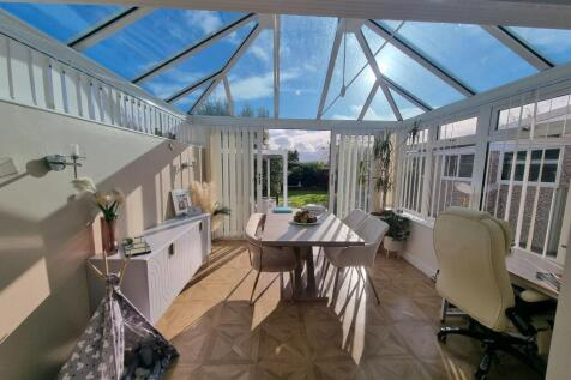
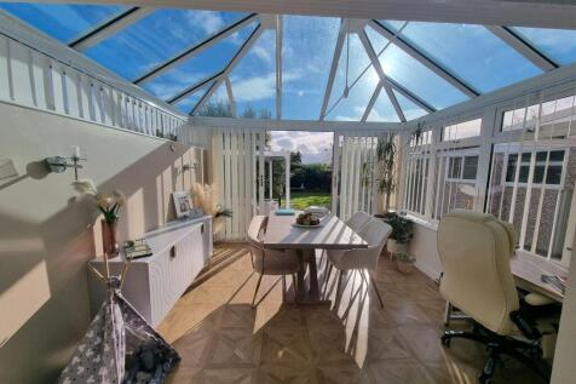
+ potted plant (407, 260)
